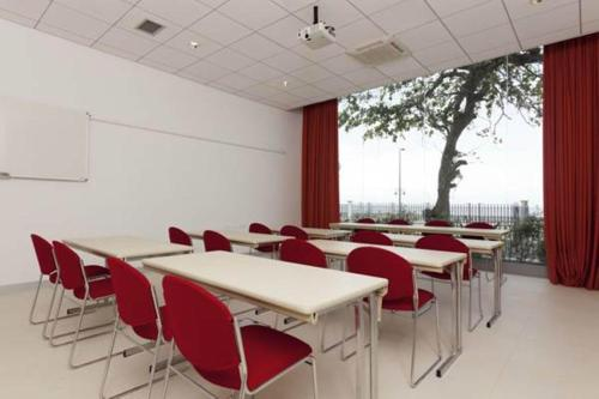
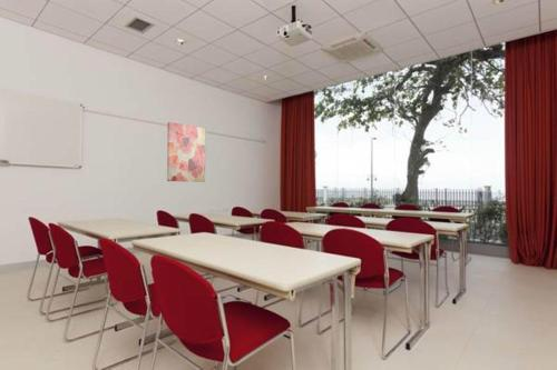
+ wall art (187, 153)
